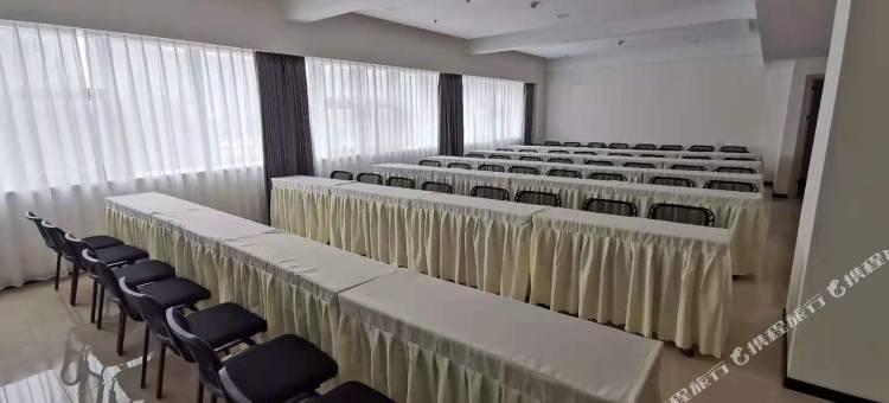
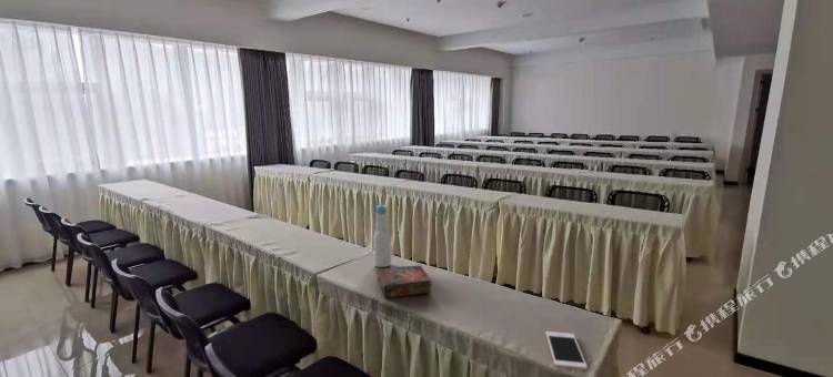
+ cell phone (564, 348)
+ bottle (381, 235)
+ book (403, 281)
